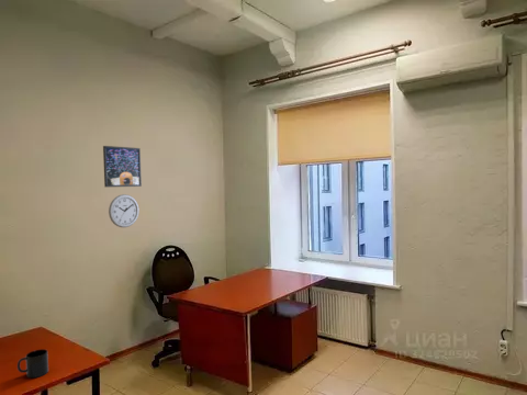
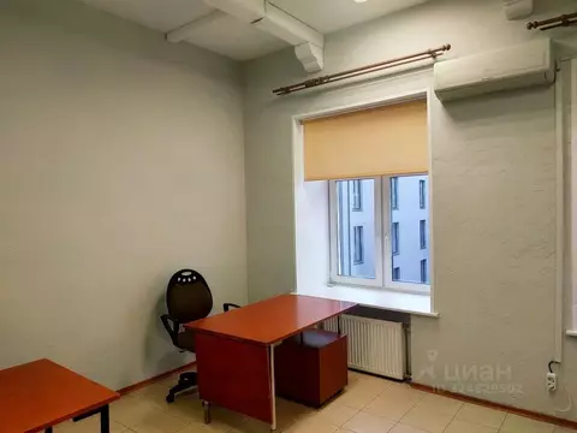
- mug (33, 364)
- wall clock (124, 211)
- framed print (123, 167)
